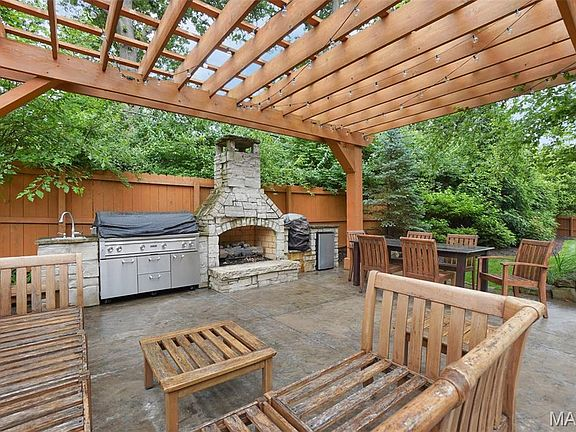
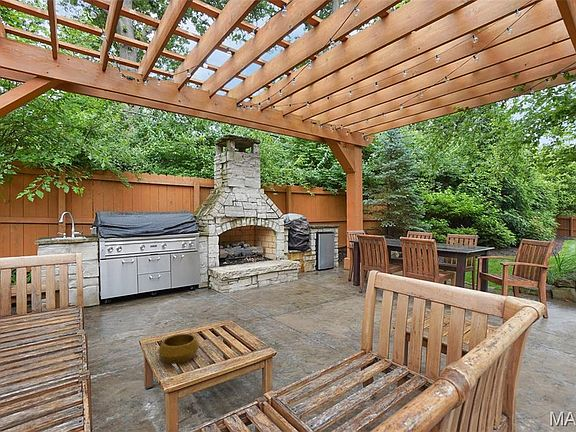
+ decorative bowl (179, 348)
